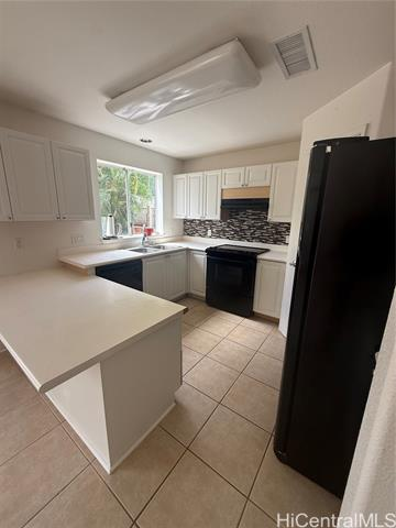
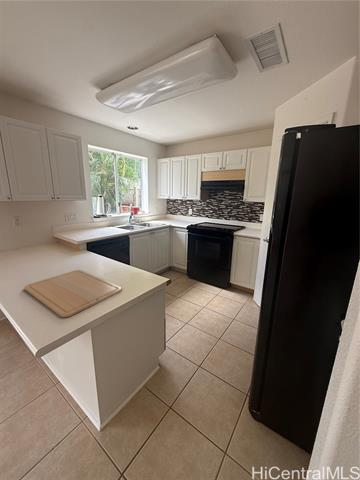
+ chopping board (73, 288)
